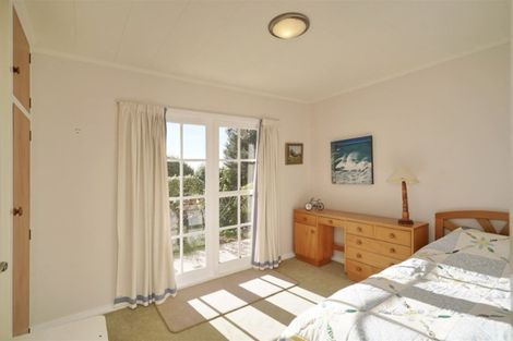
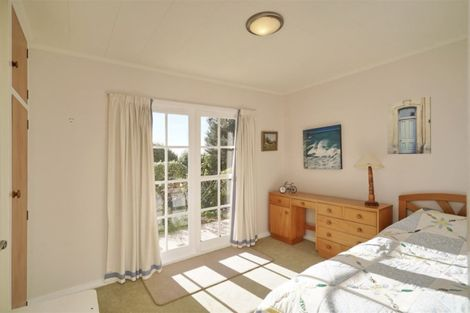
+ wall art (407, 127)
